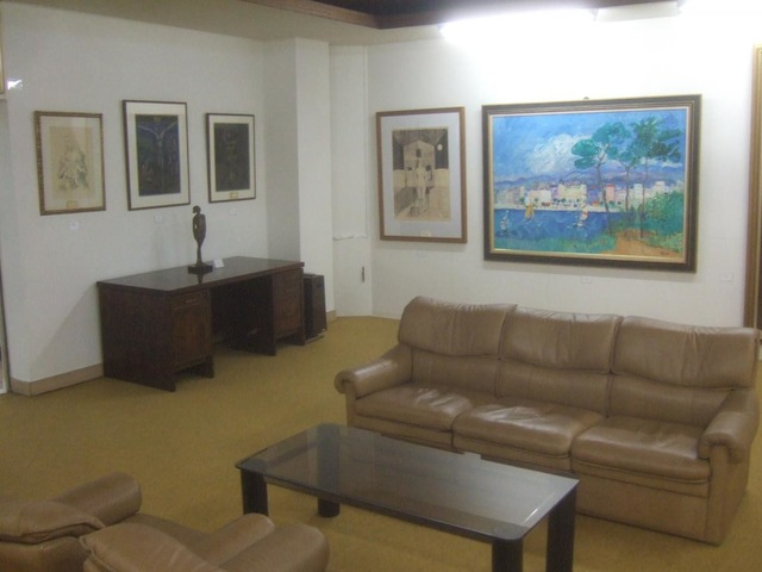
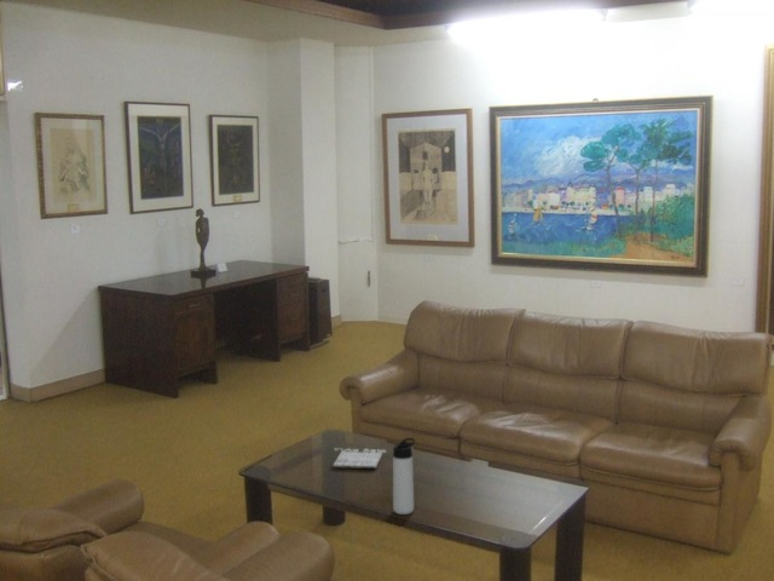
+ thermos bottle (405, 476)
+ magazine (354, 456)
